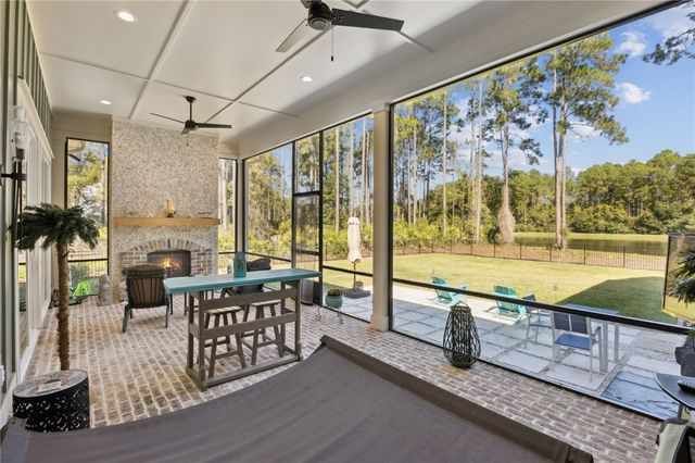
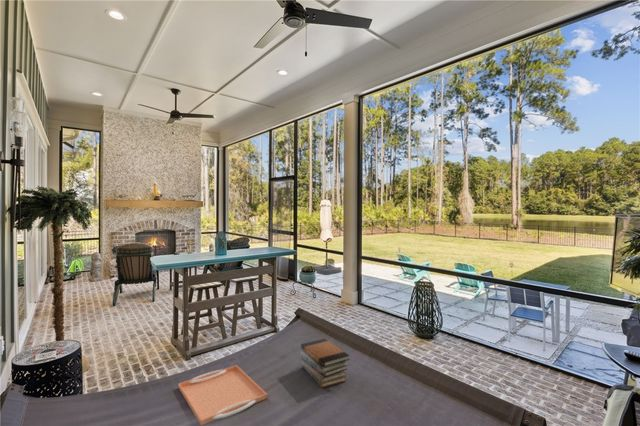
+ book stack (323, 361)
+ serving tray (221, 390)
